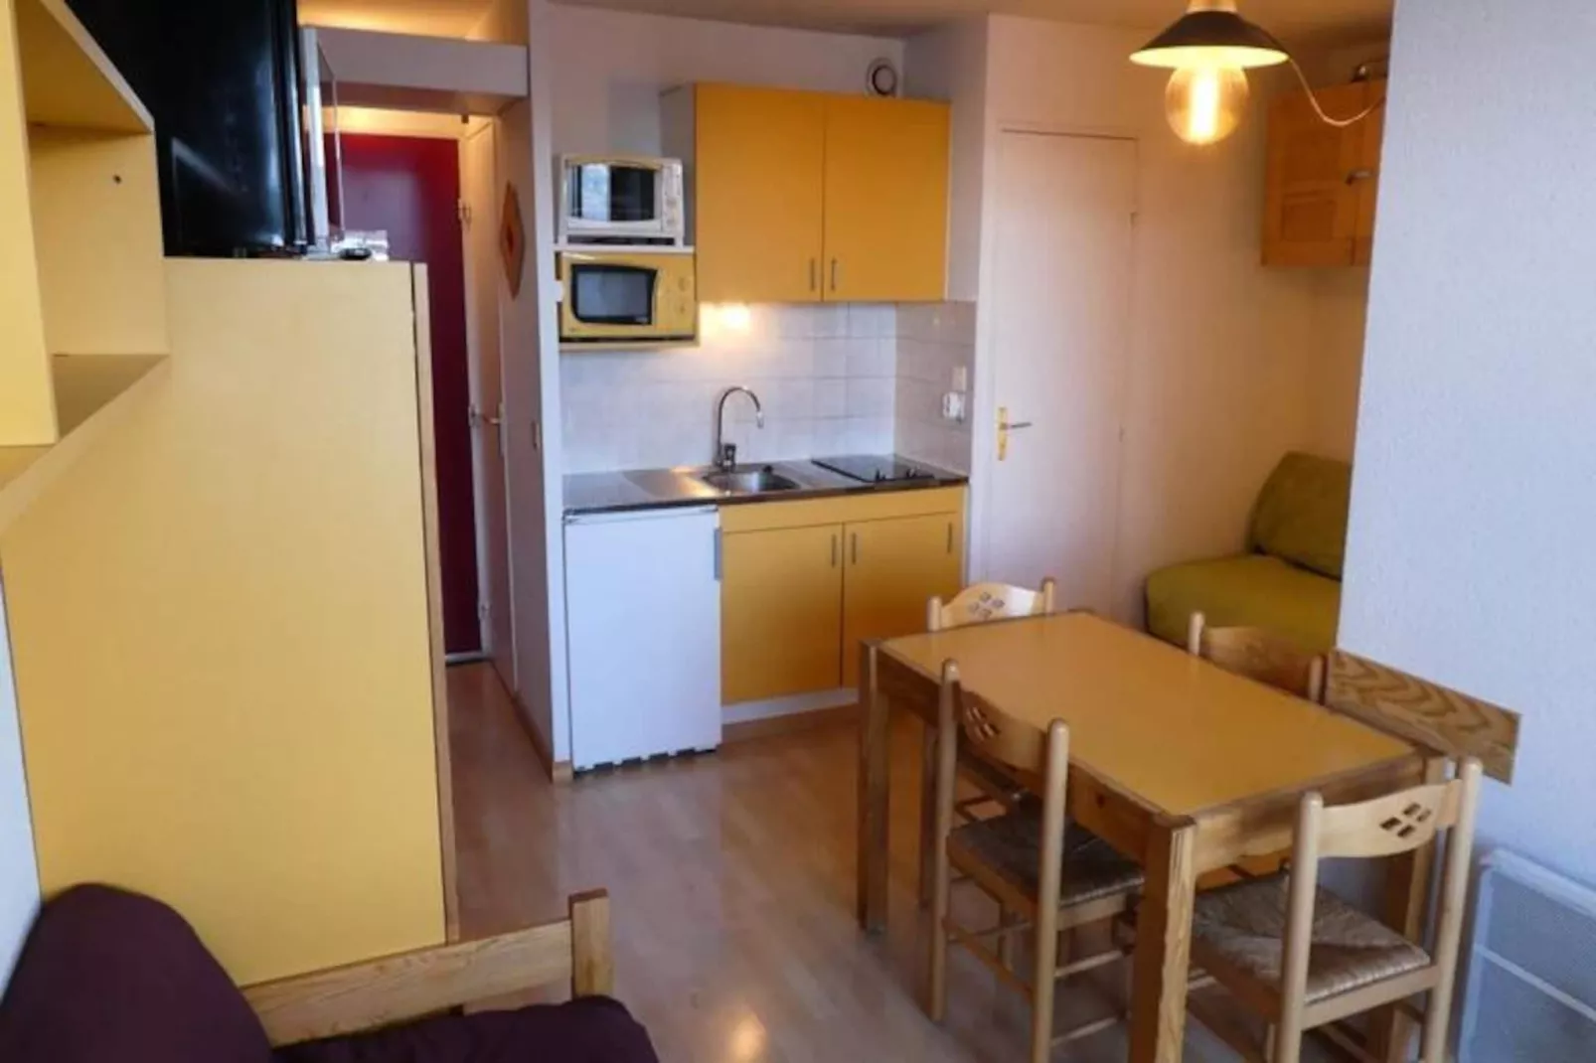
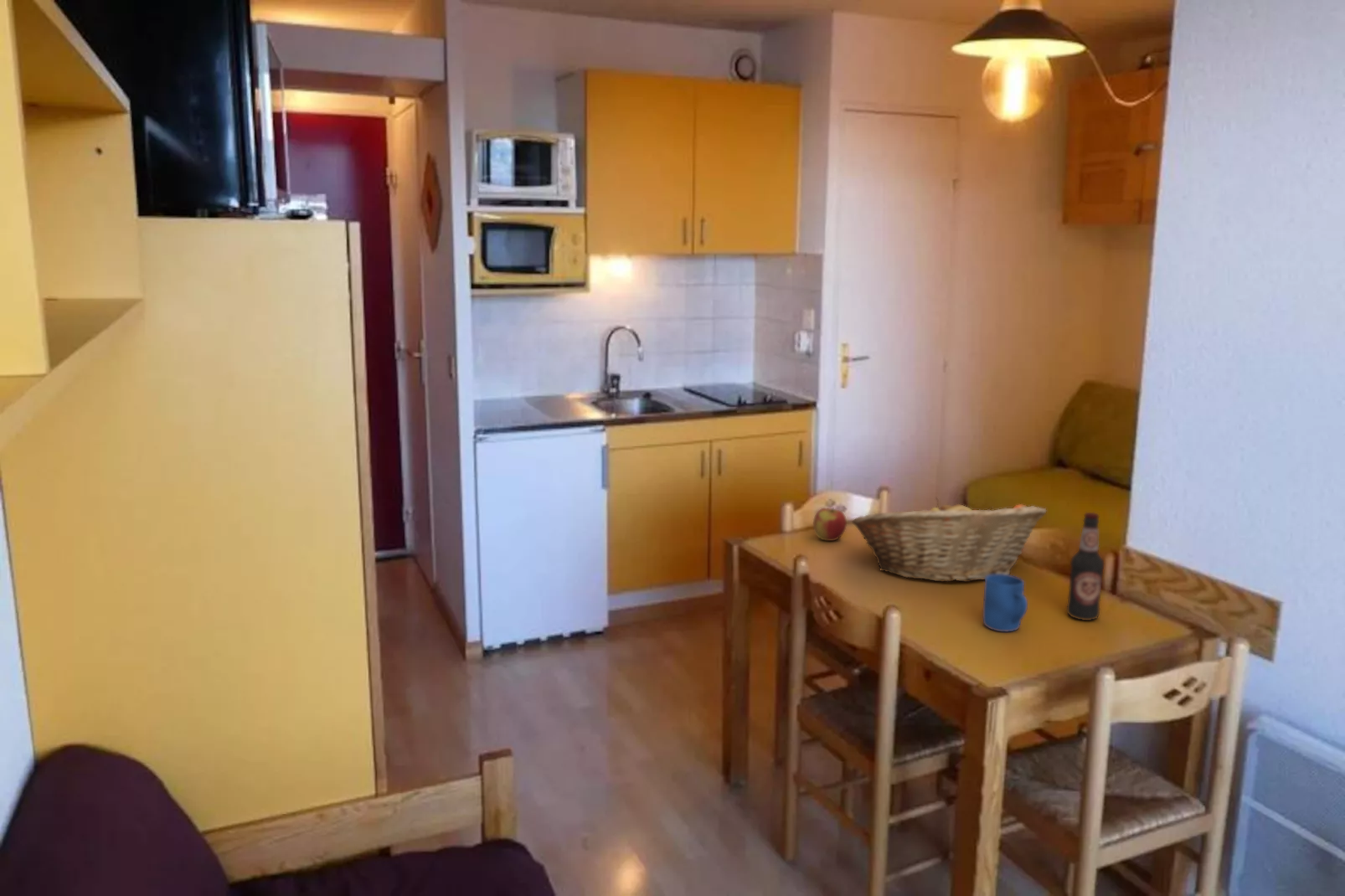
+ fruit basket (947, 531)
+ apple (829, 523)
+ bottle (1087, 565)
+ mug (1007, 605)
